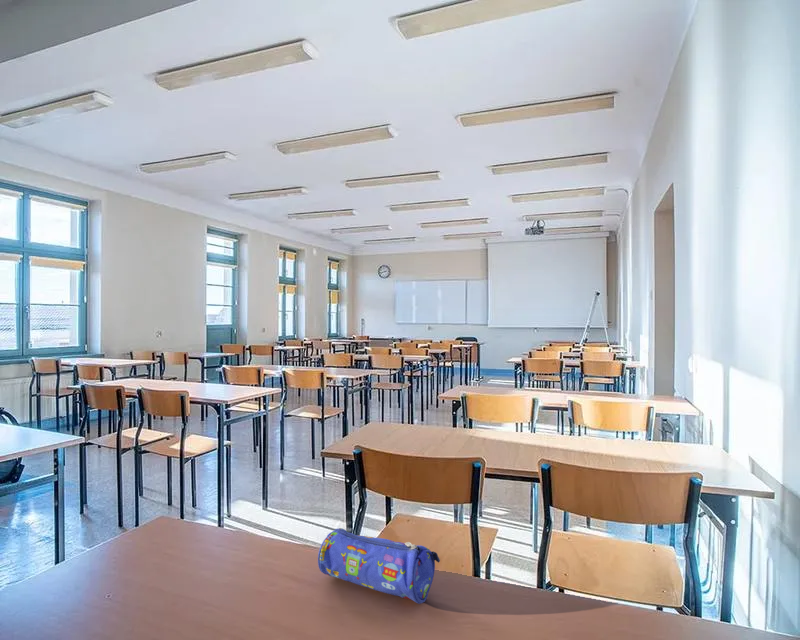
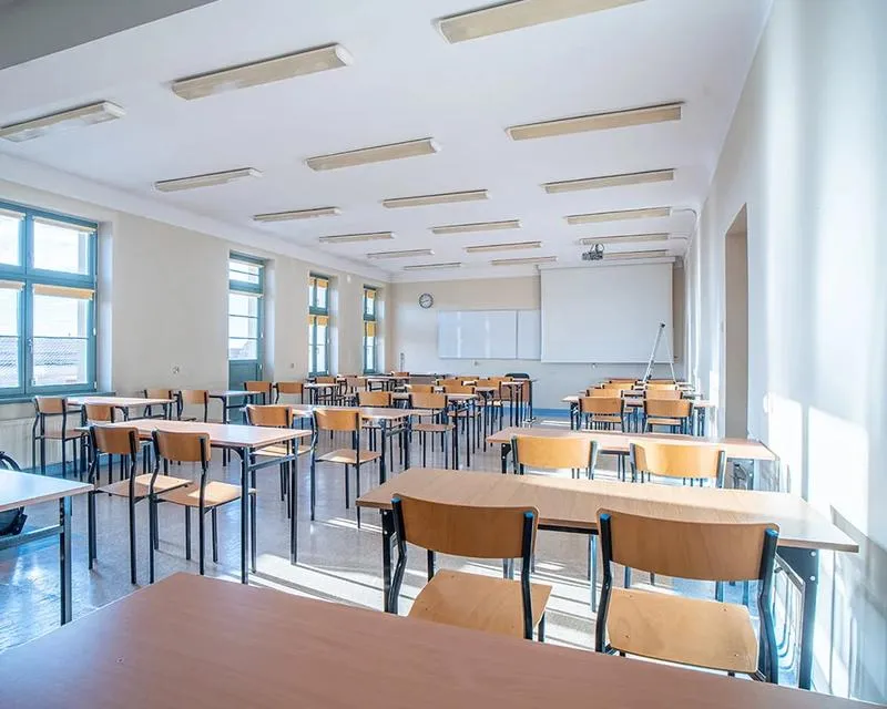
- pencil case (376, 561)
